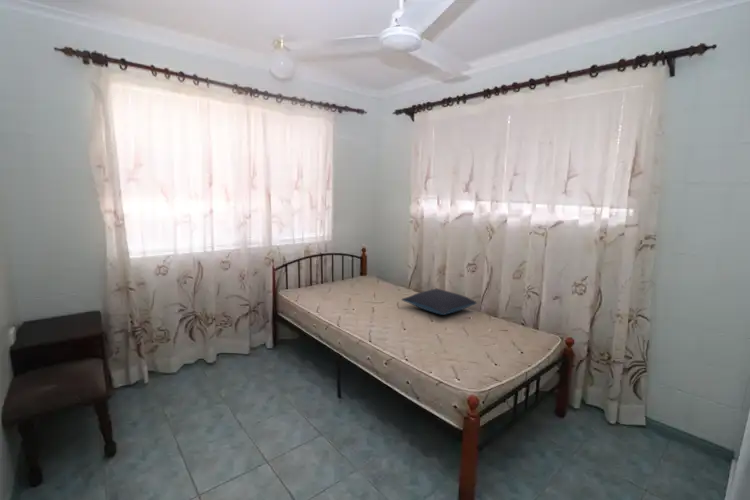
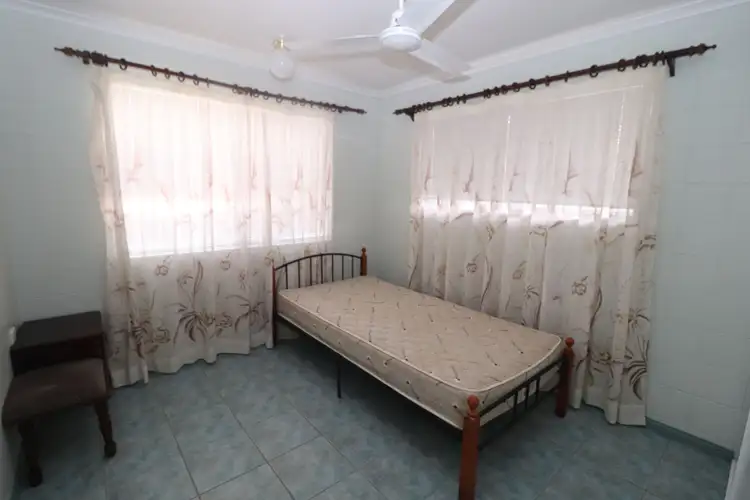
- pillow (438, 301)
